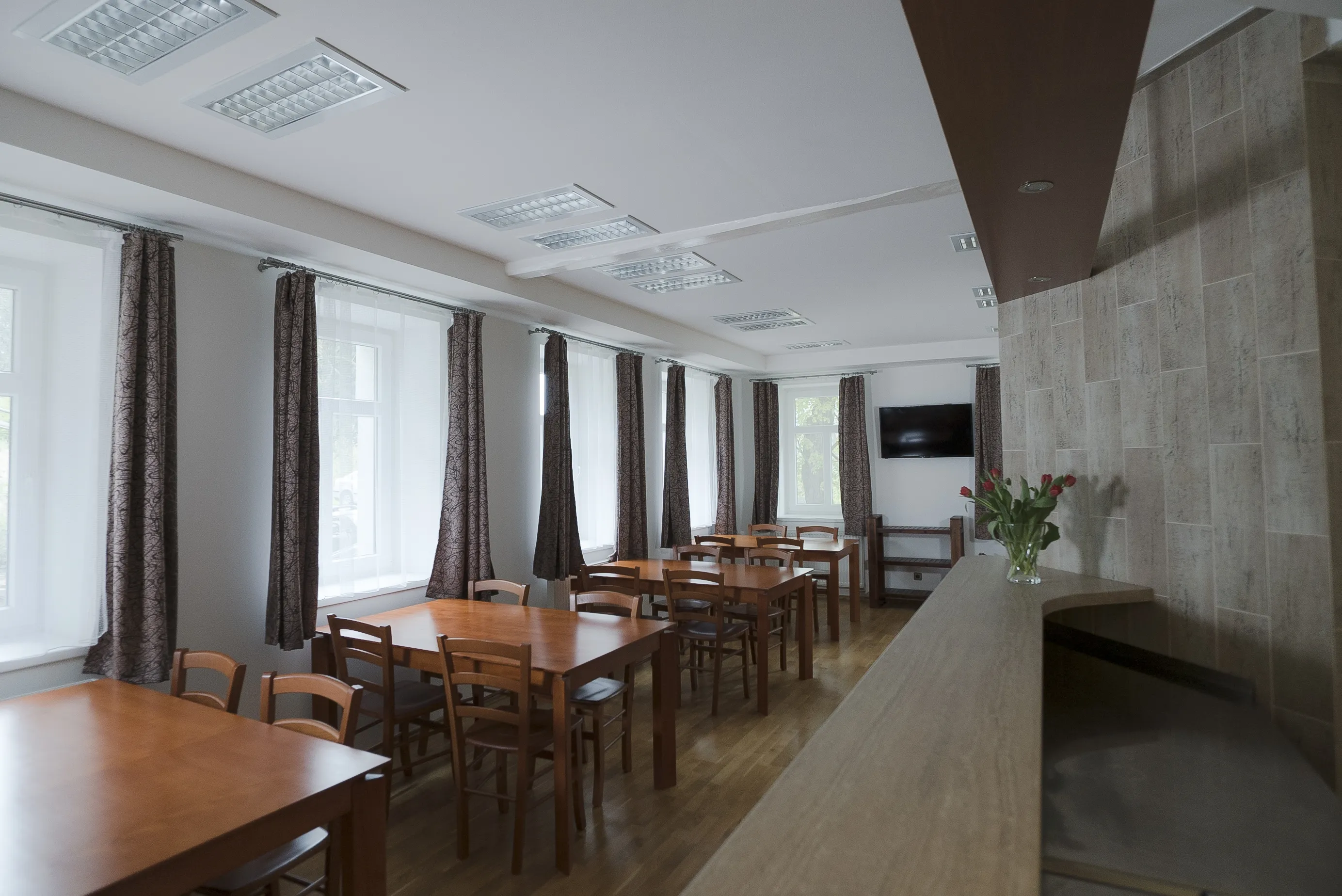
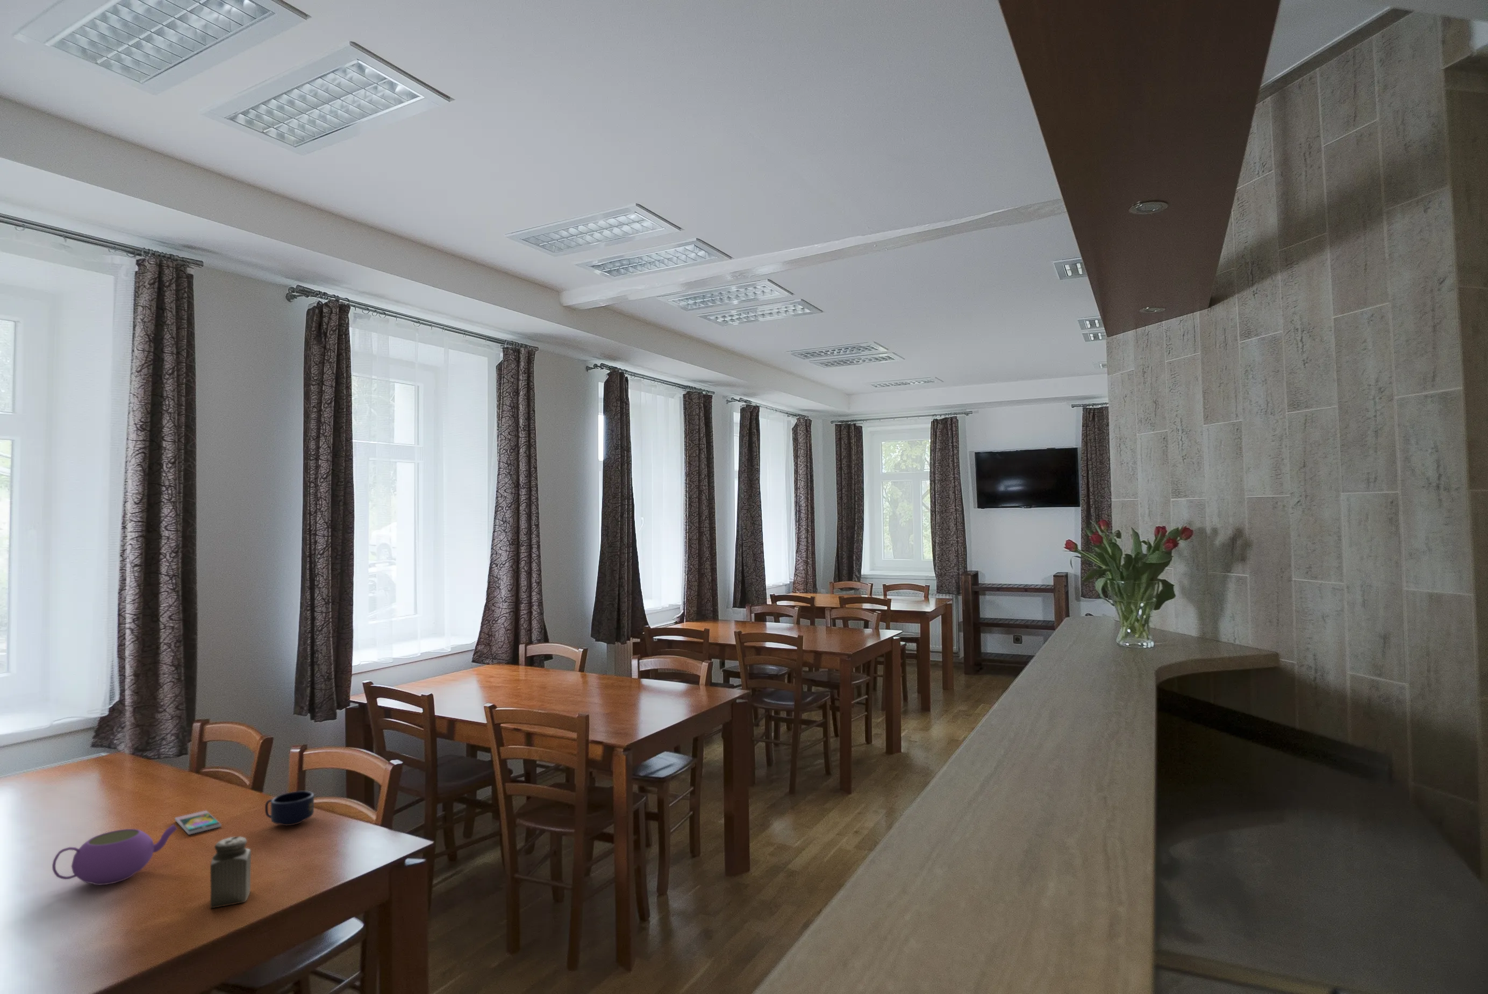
+ salt shaker (231, 870)
+ mug (288, 810)
+ teapot (118, 855)
+ smartphone (197, 822)
